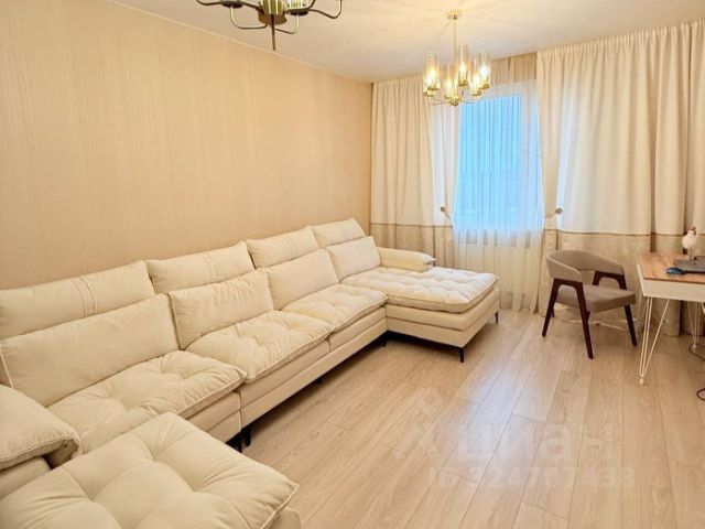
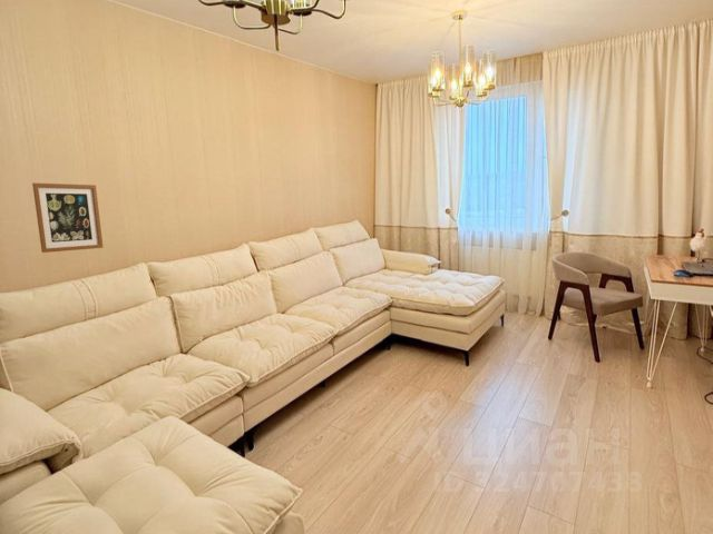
+ wall art (69, 217)
